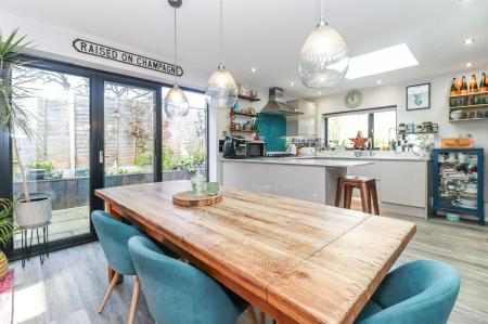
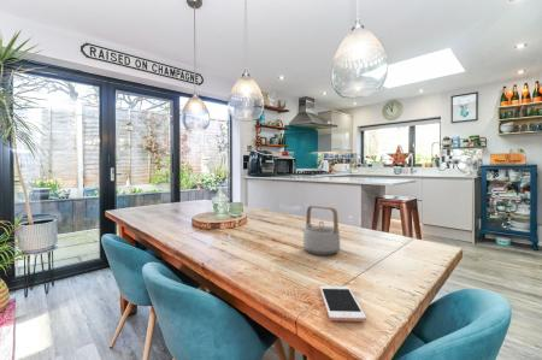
+ teapot (318, 228)
+ cell phone (340, 301)
